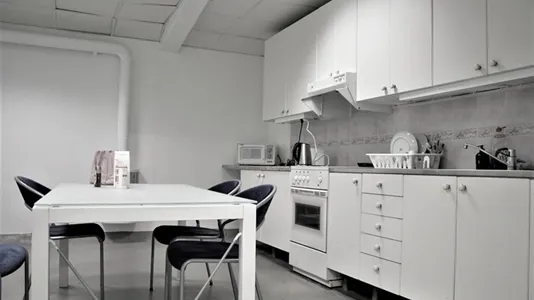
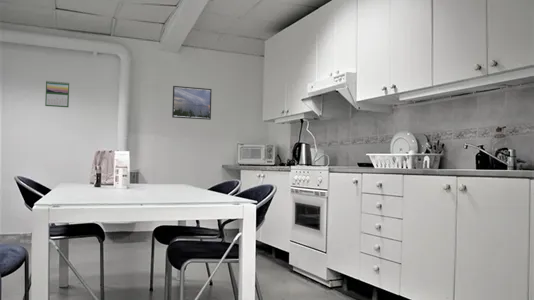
+ calendar (57, 93)
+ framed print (192, 103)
